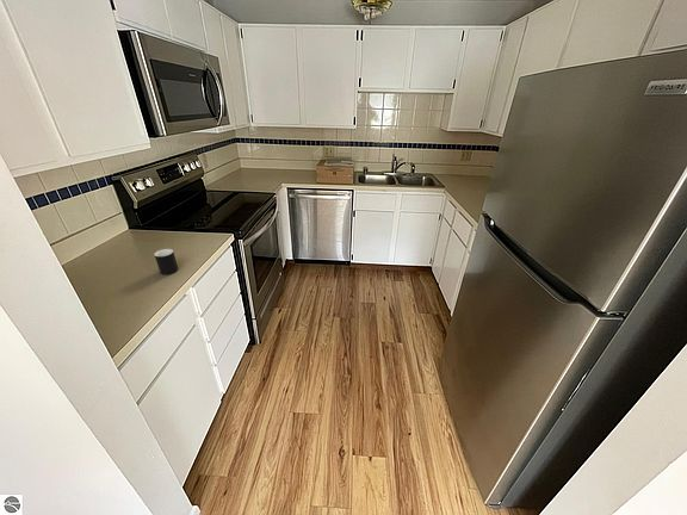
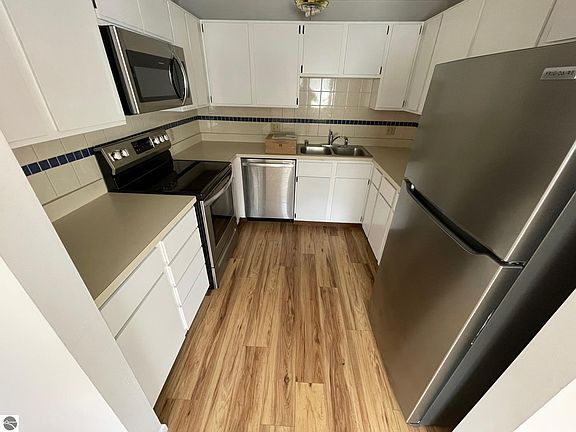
- cup (167, 260)
